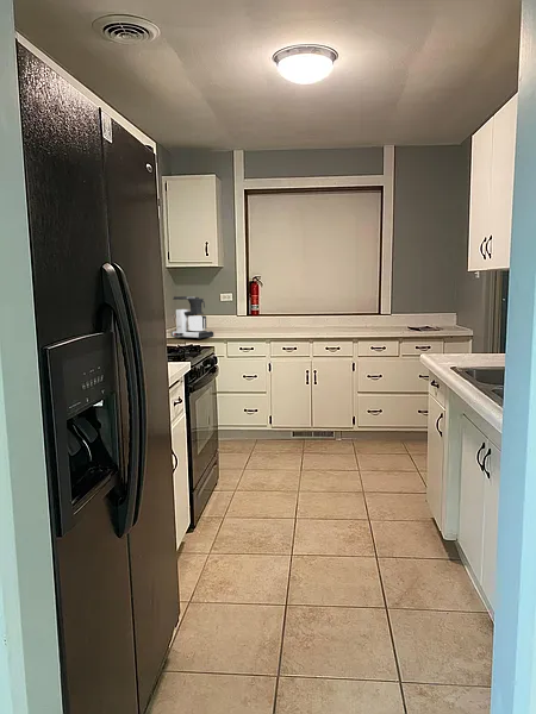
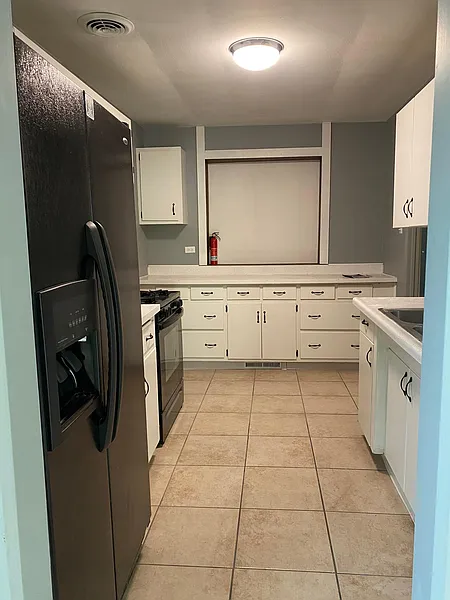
- coffee maker (192, 317)
